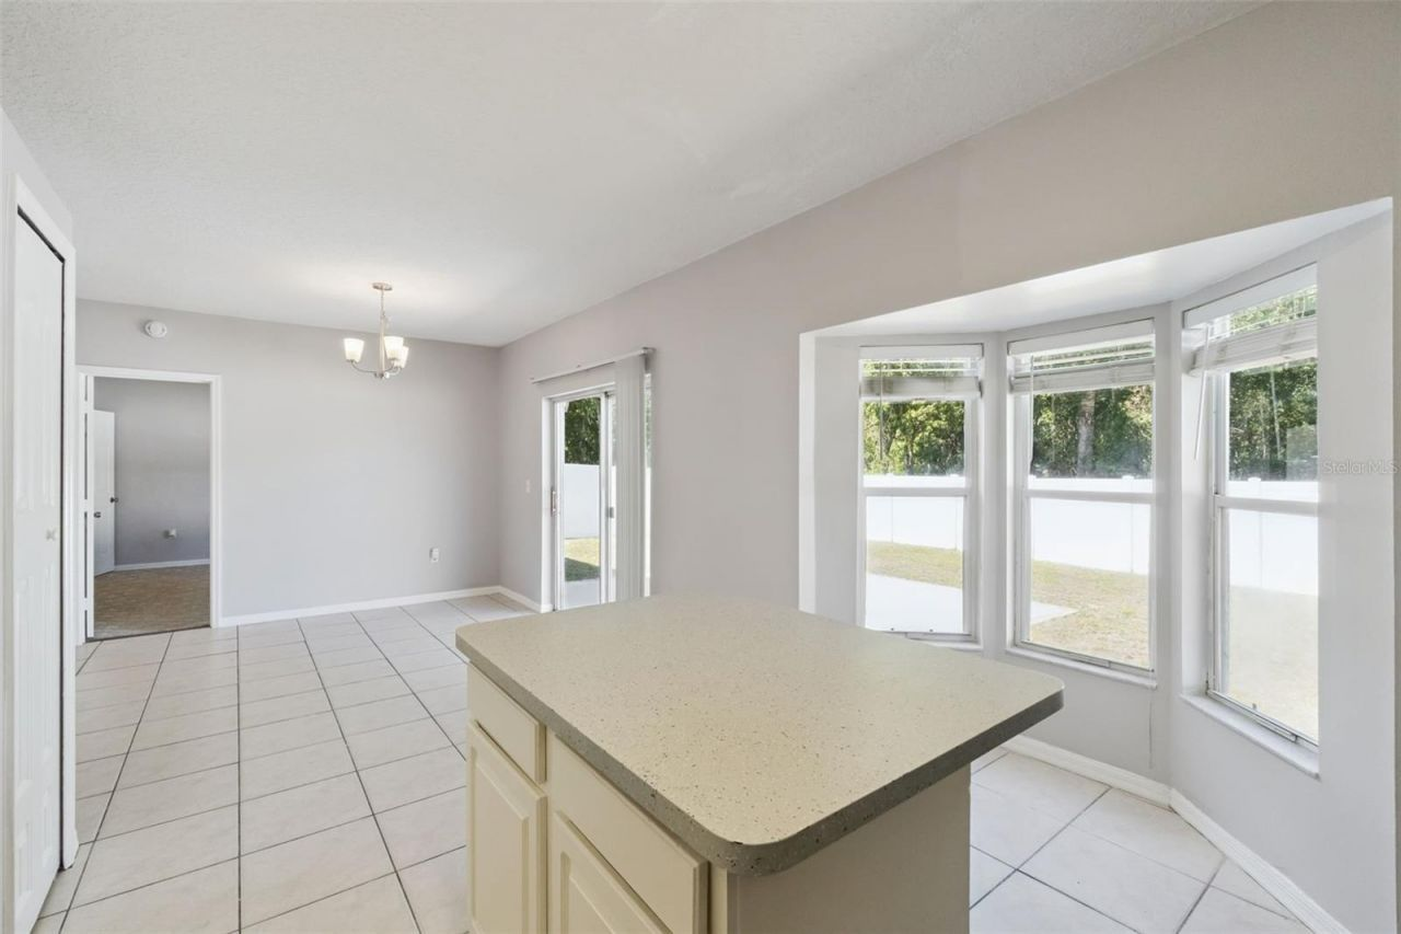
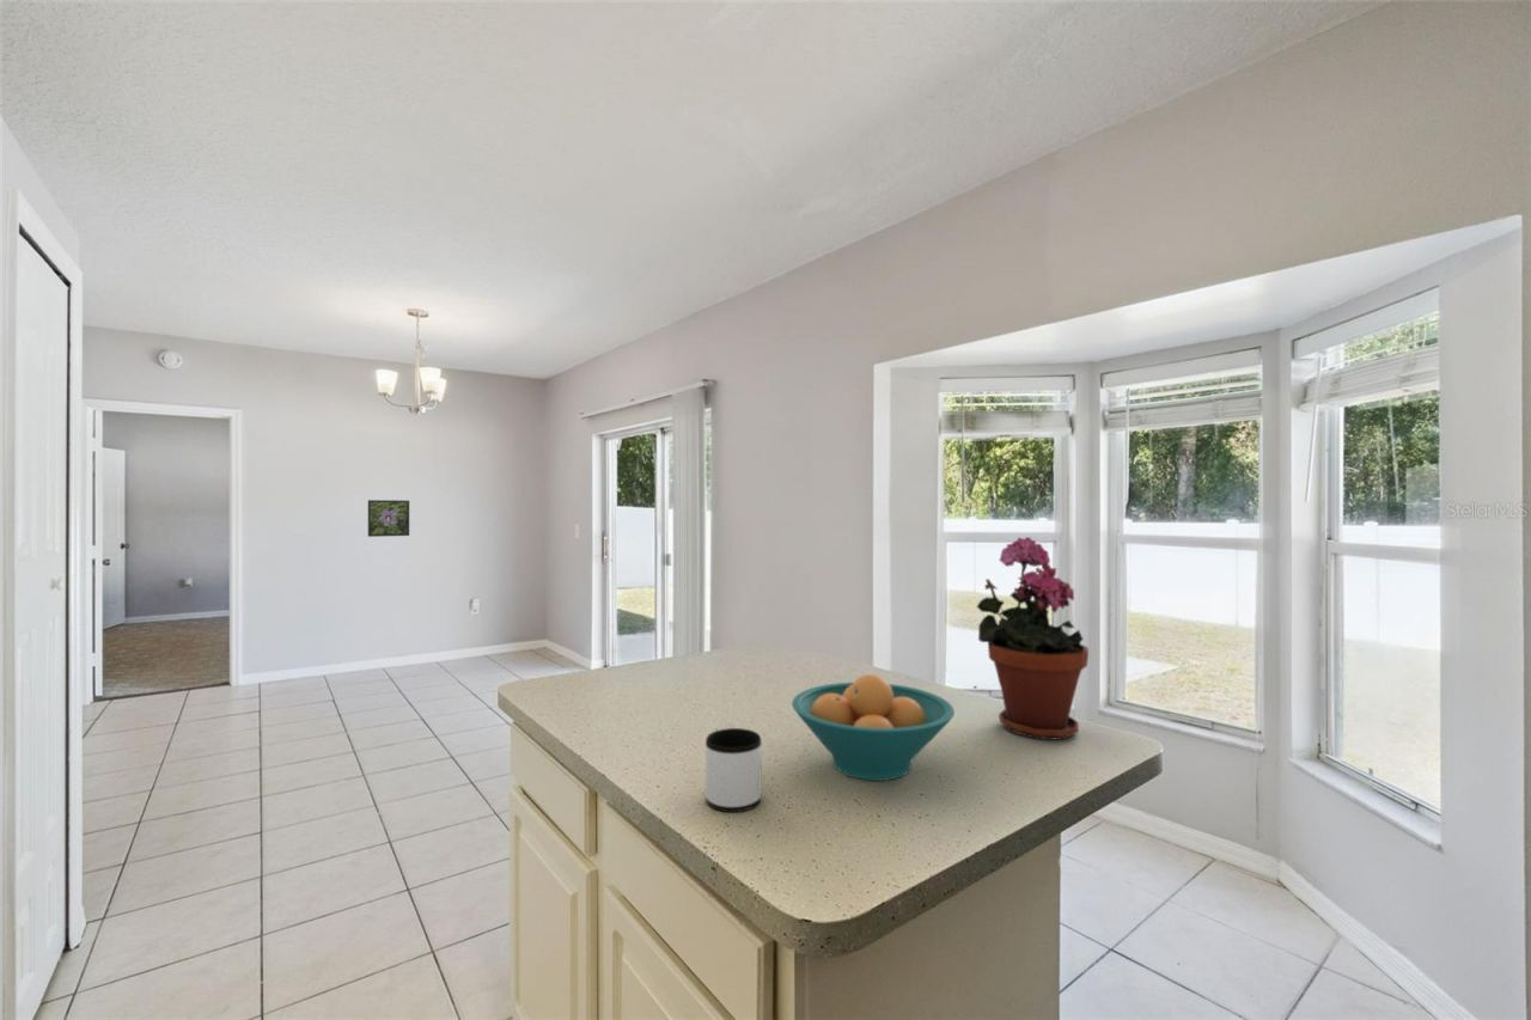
+ potted plant (1032, 633)
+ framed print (389, 518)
+ mug (733, 764)
+ fruit bowl (871, 720)
